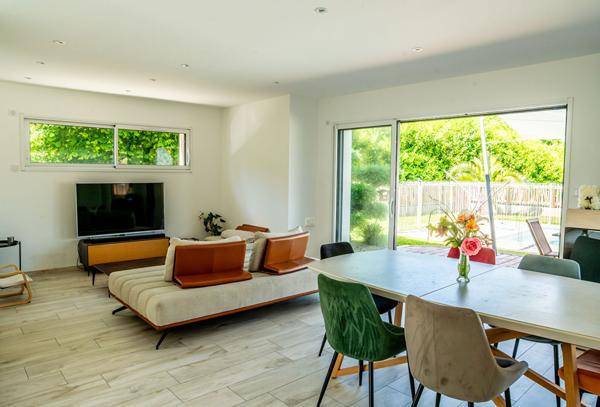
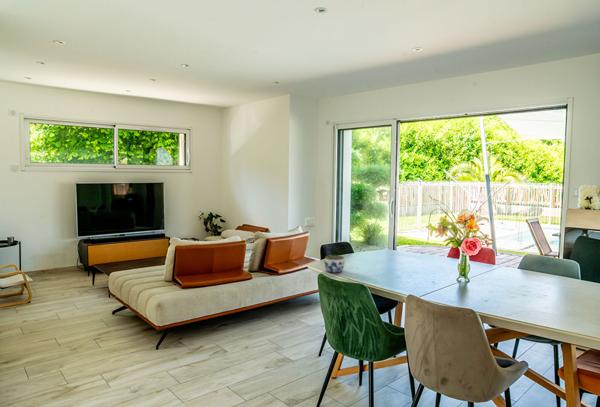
+ jar (334, 263)
